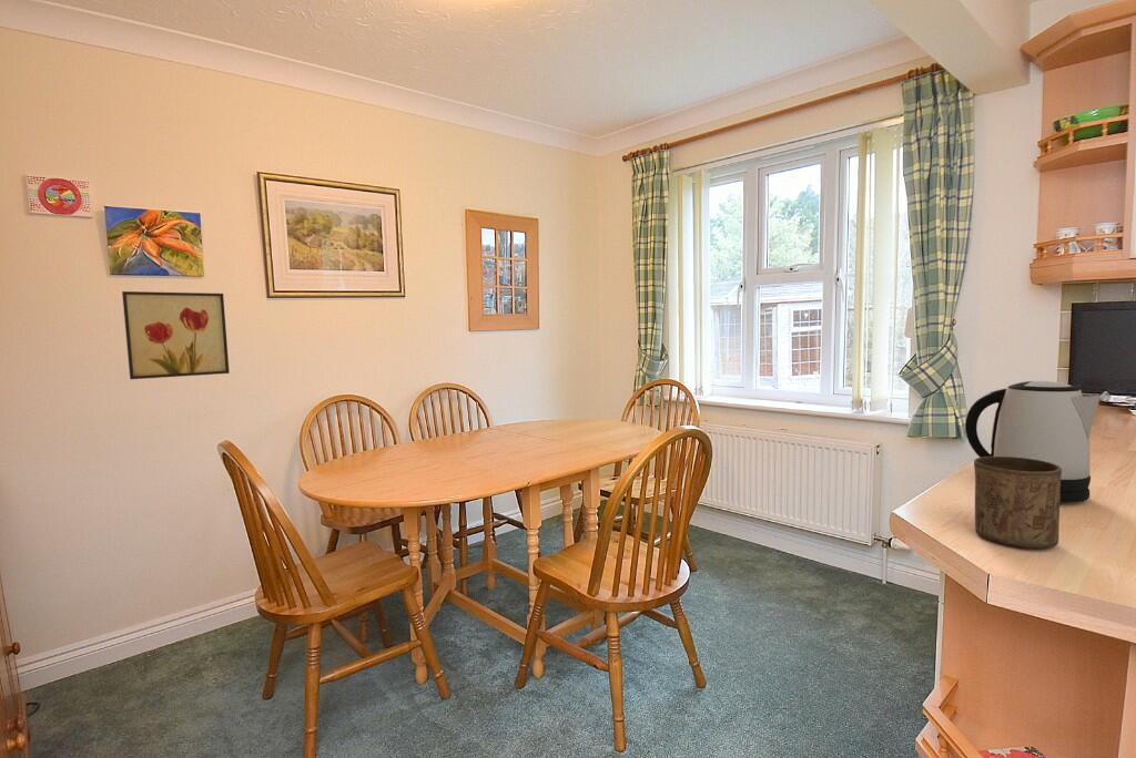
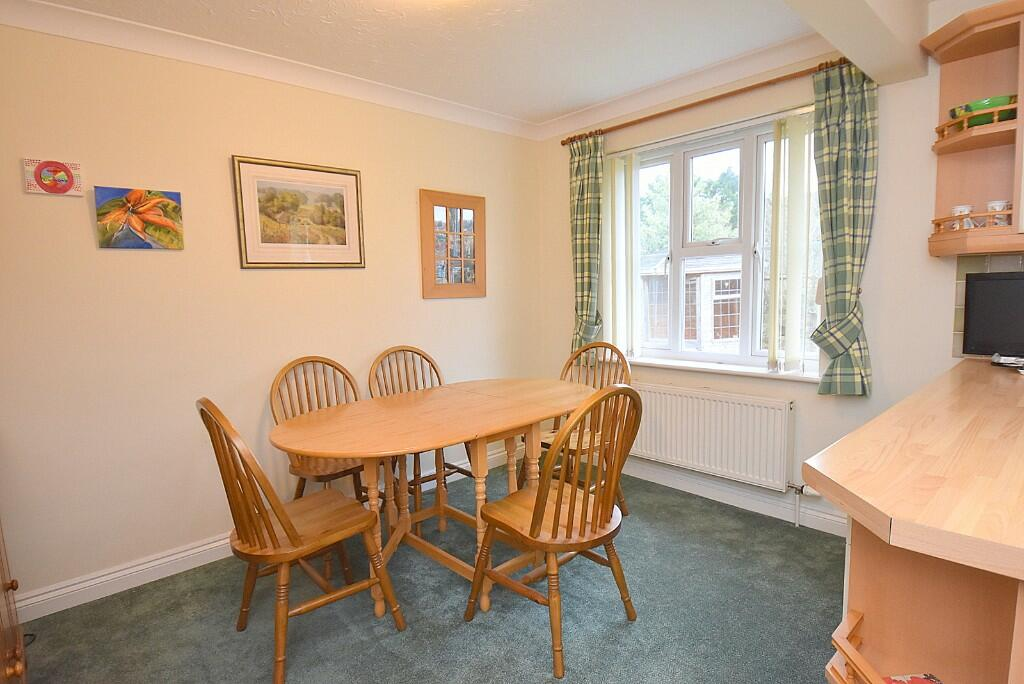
- cup (1014, 500)
- kettle (1026, 436)
- wall art (178, 334)
